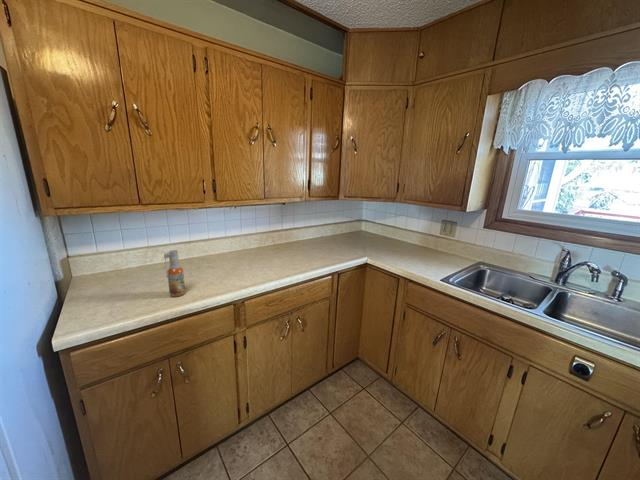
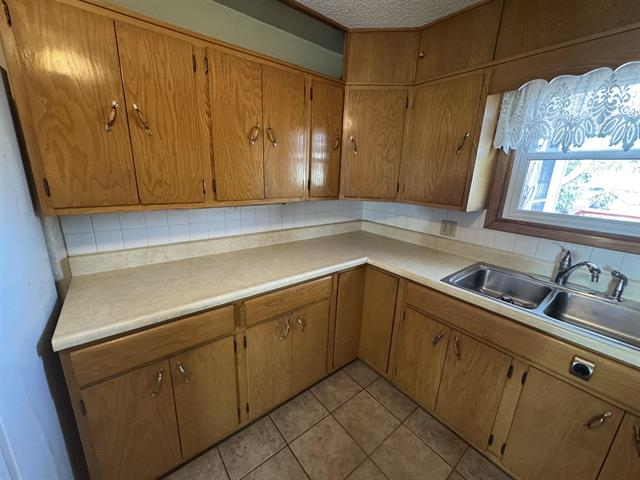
- spray bottle (174, 273)
